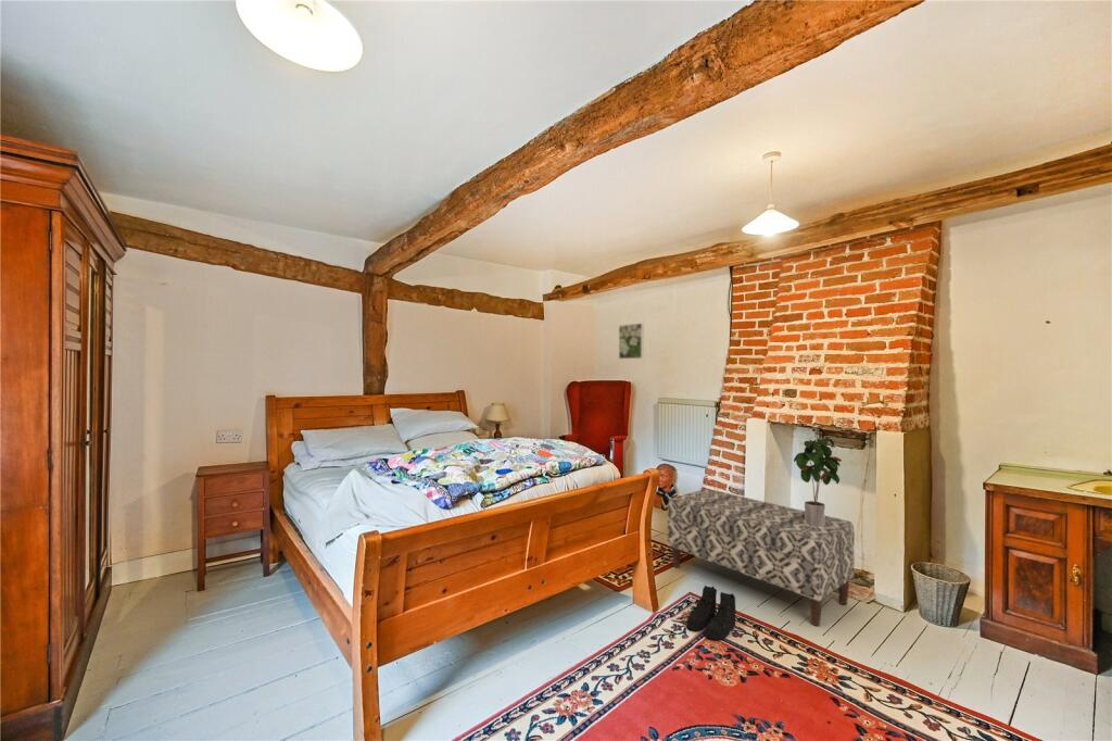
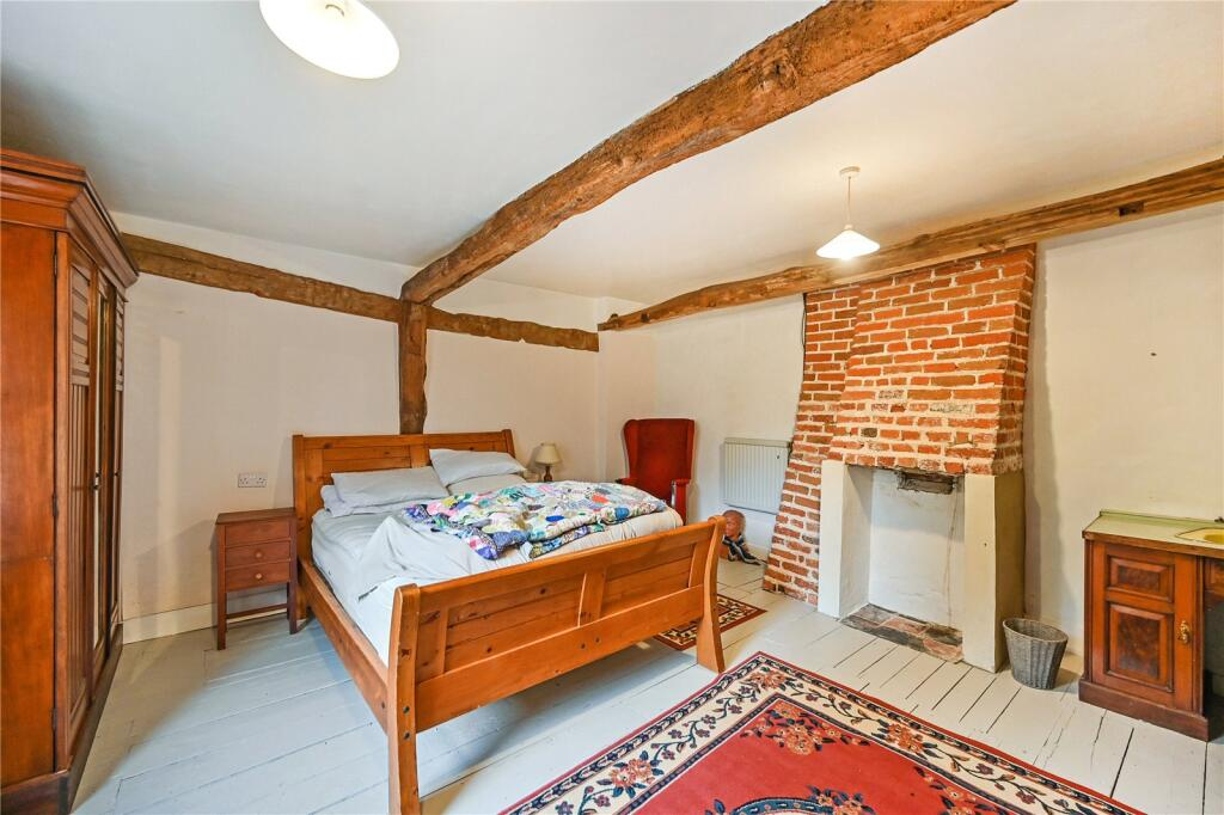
- potted plant (818, 480)
- boots (711, 608)
- bench (753, 545)
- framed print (630, 341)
